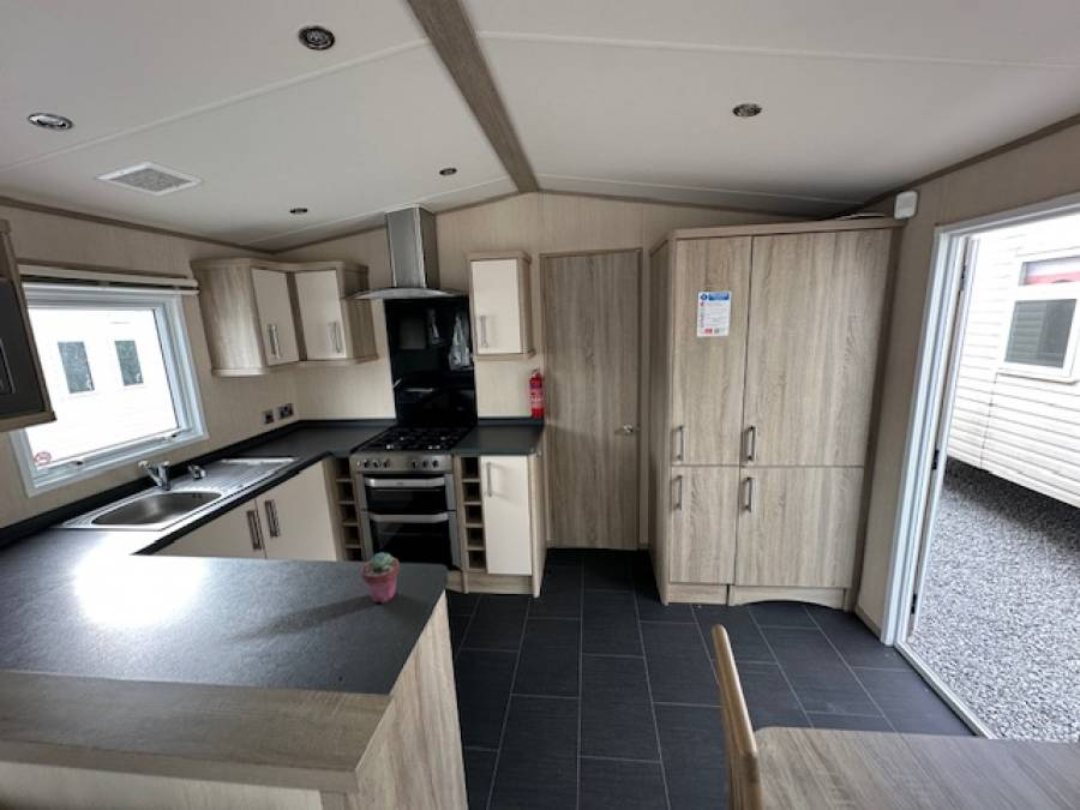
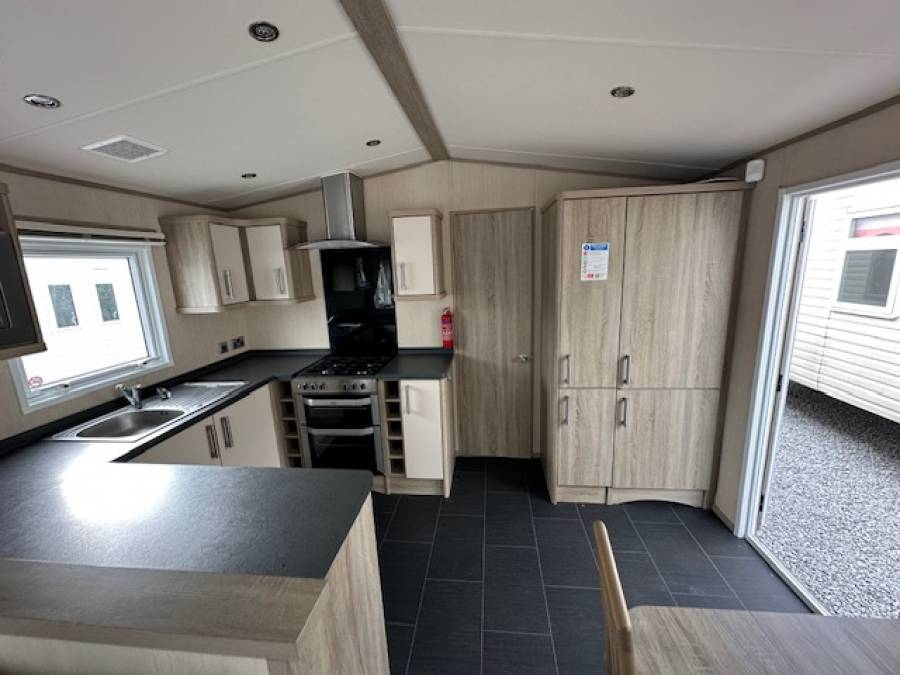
- potted succulent (380, 574)
